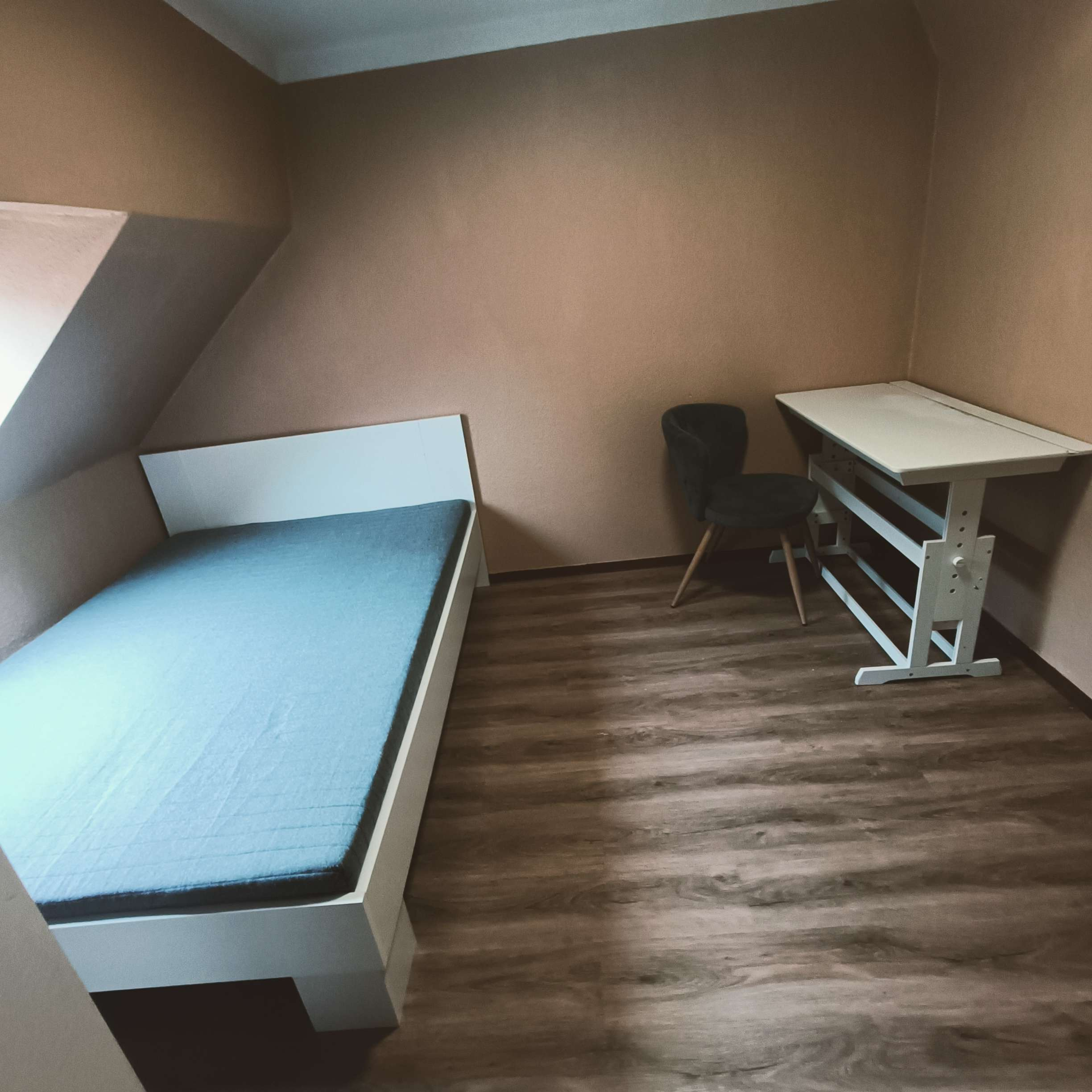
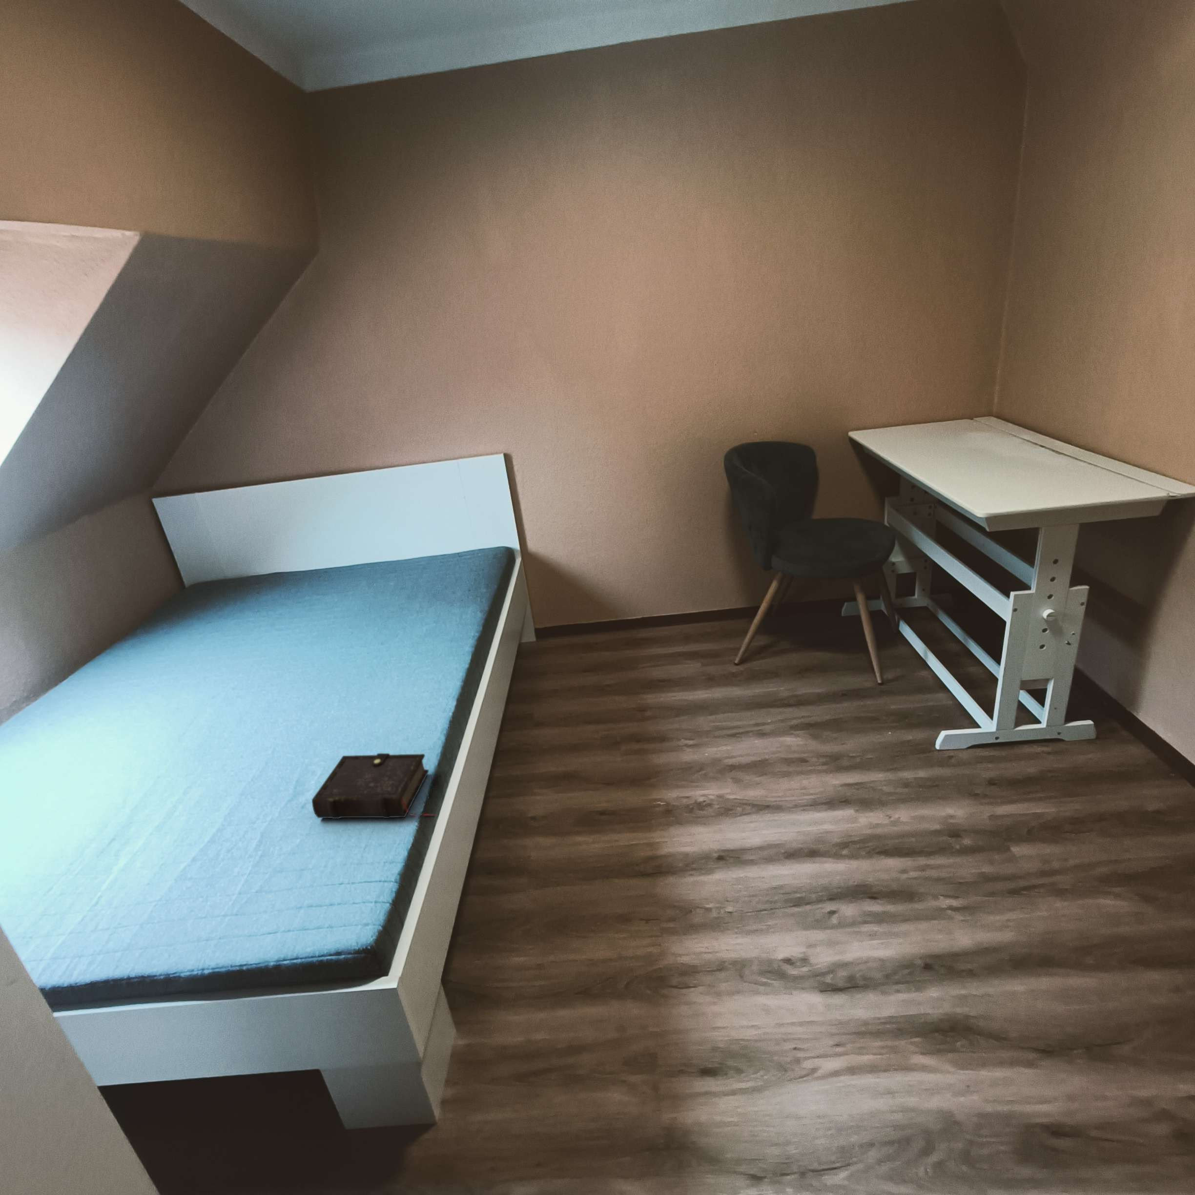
+ book (387, 785)
